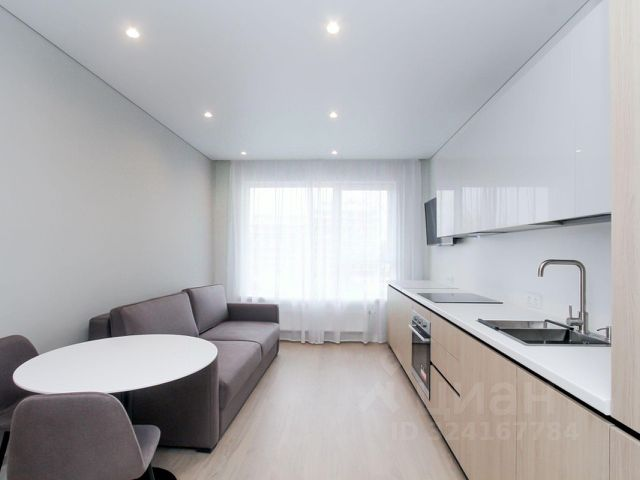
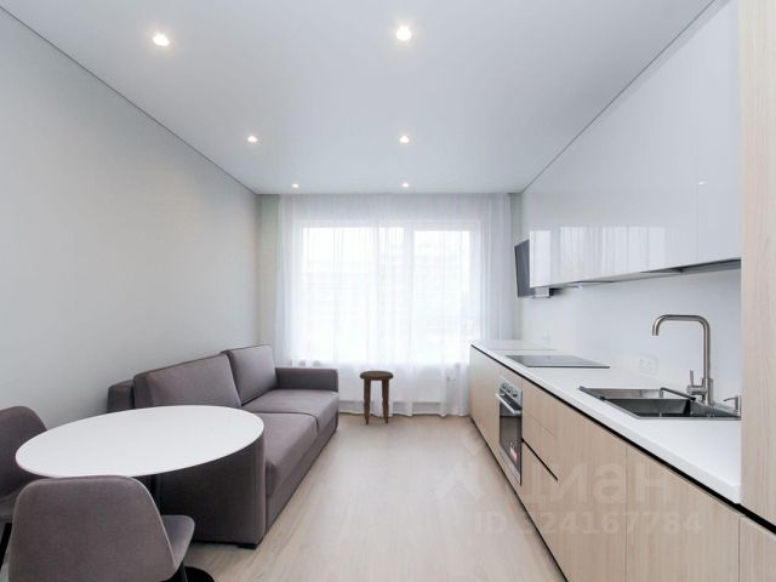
+ side table (370, 396)
